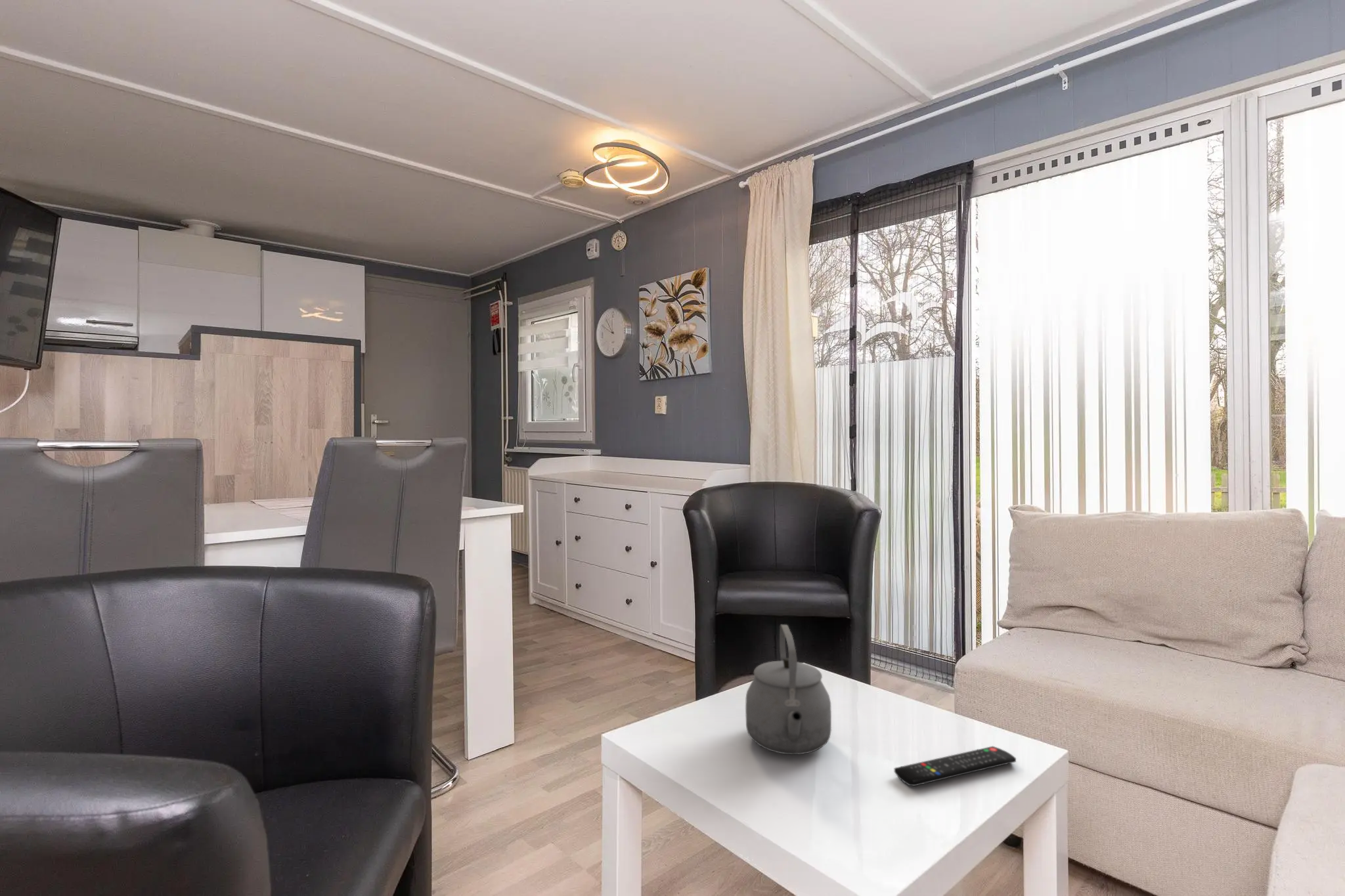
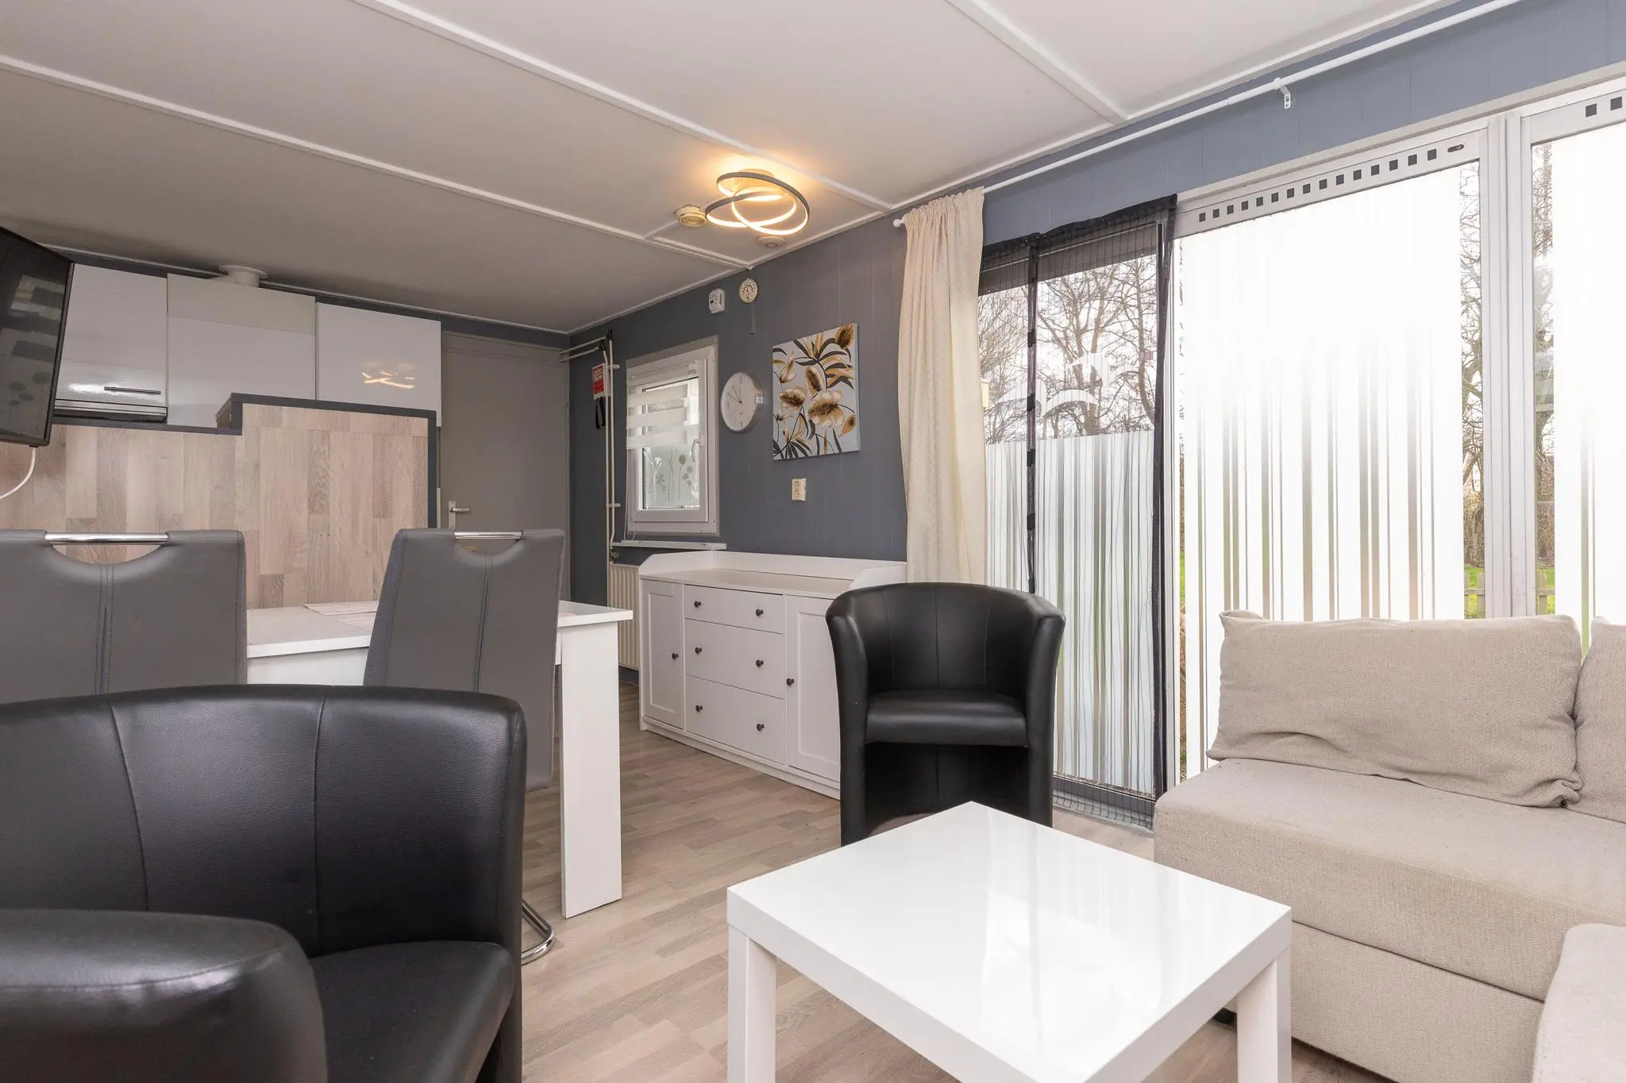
- tea kettle (789, 692)
- remote control (957, 766)
